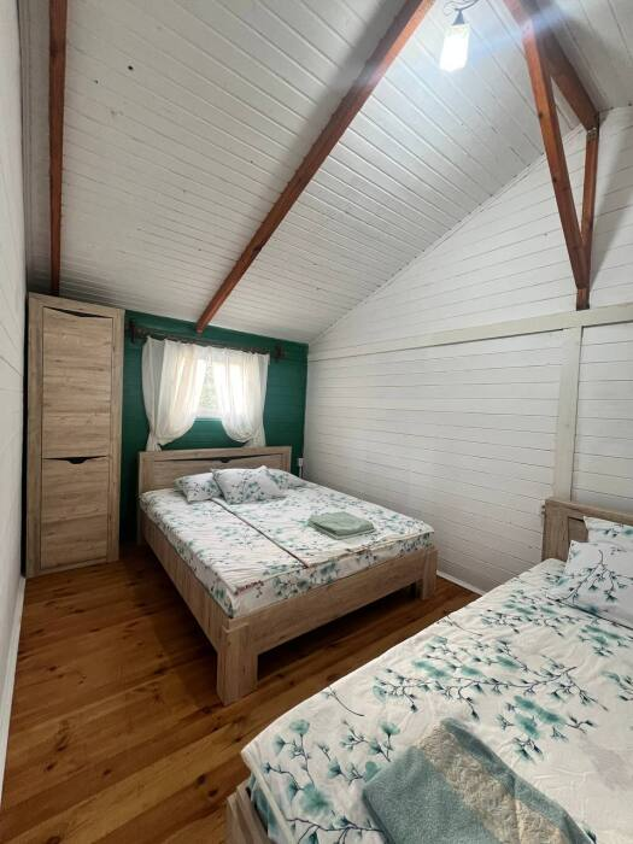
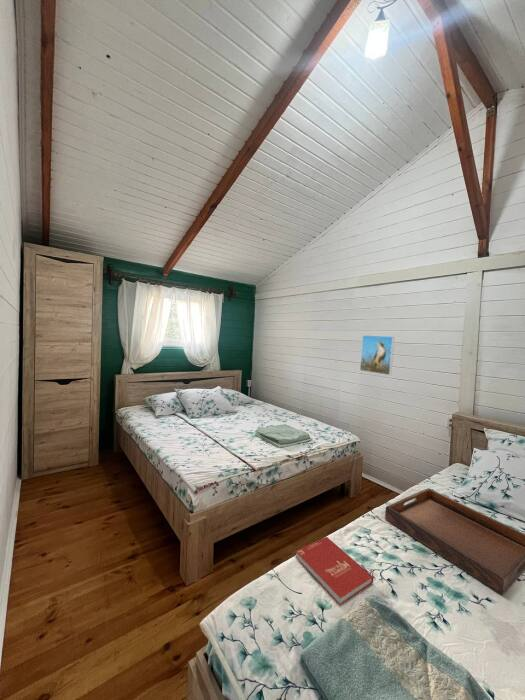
+ book (332, 566)
+ serving tray (457, 529)
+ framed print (376, 354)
